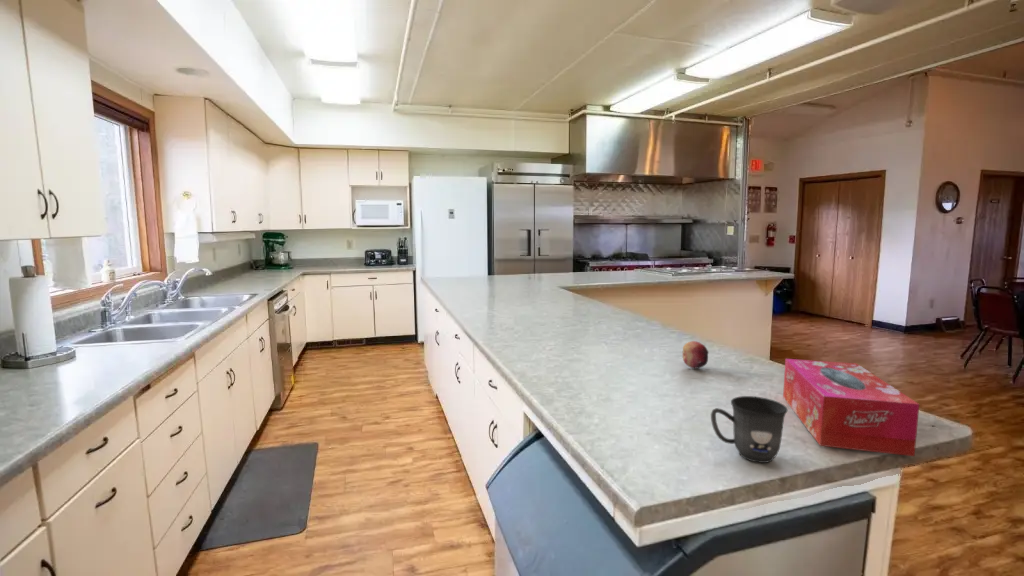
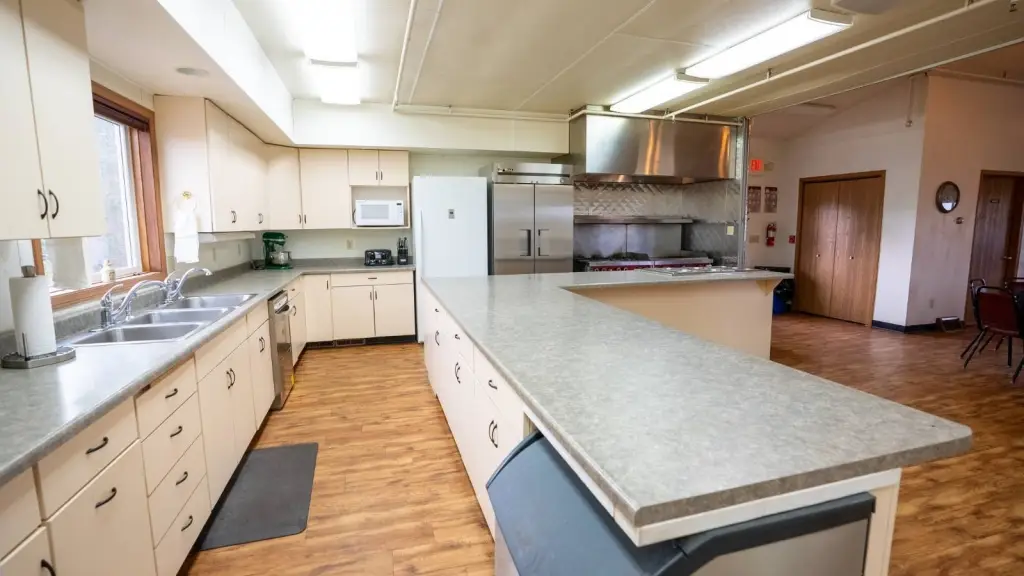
- tissue box (840, 400)
- mug (746, 429)
- fruit (695, 354)
